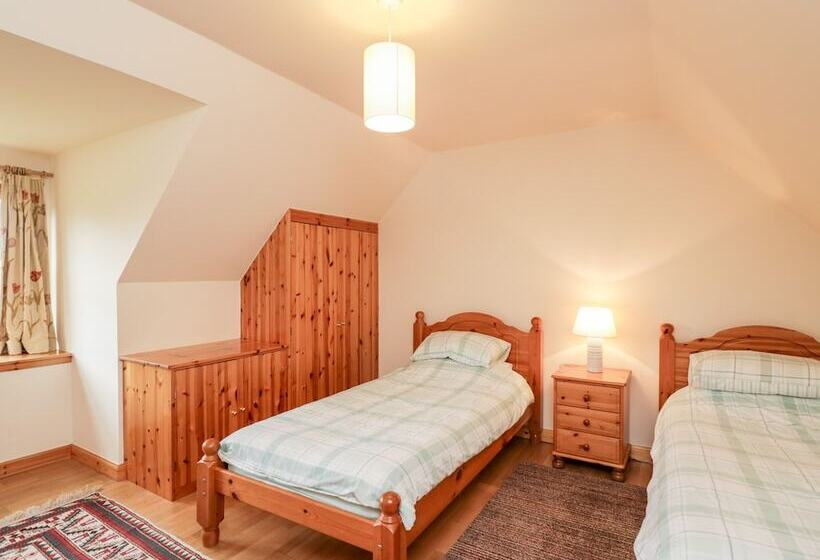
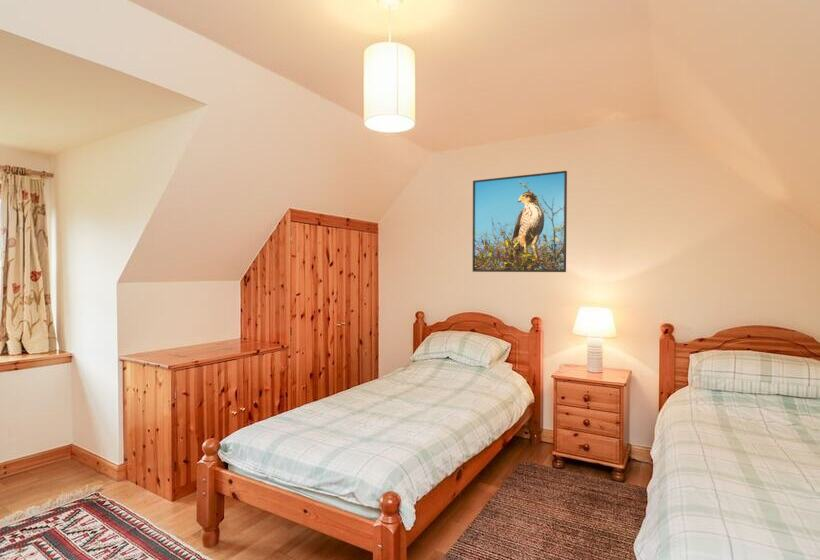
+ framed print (517, 224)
